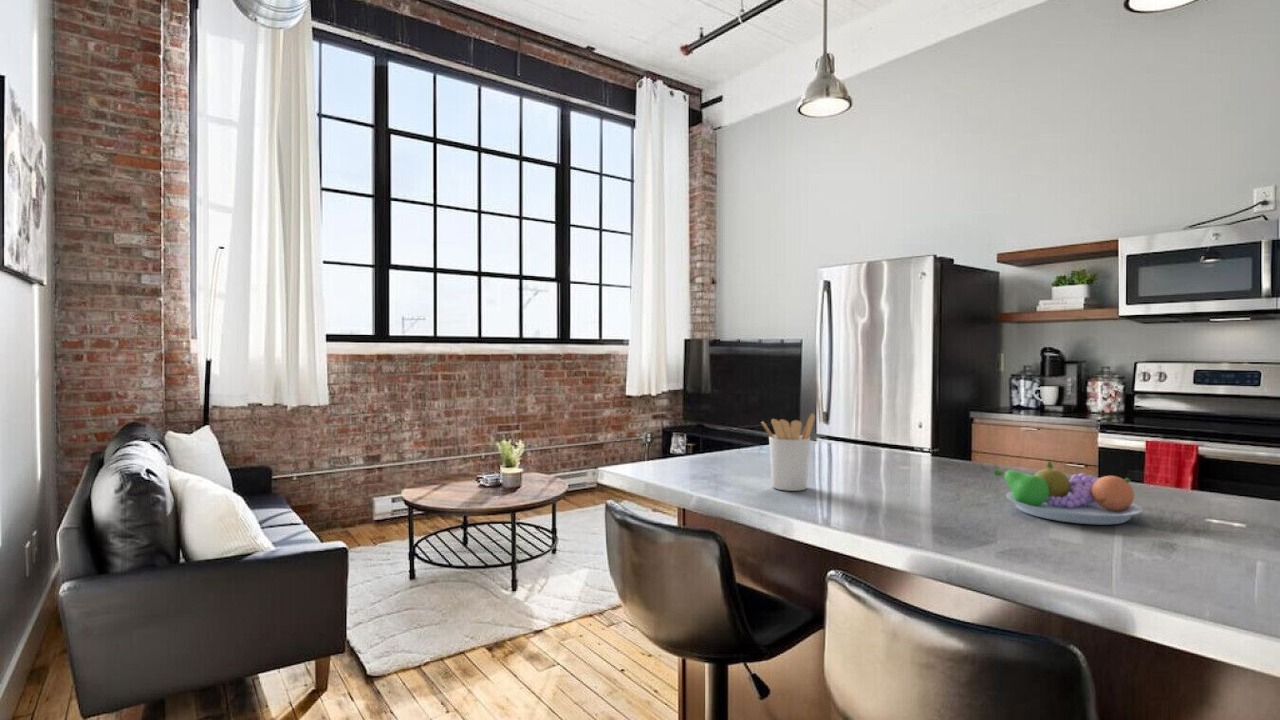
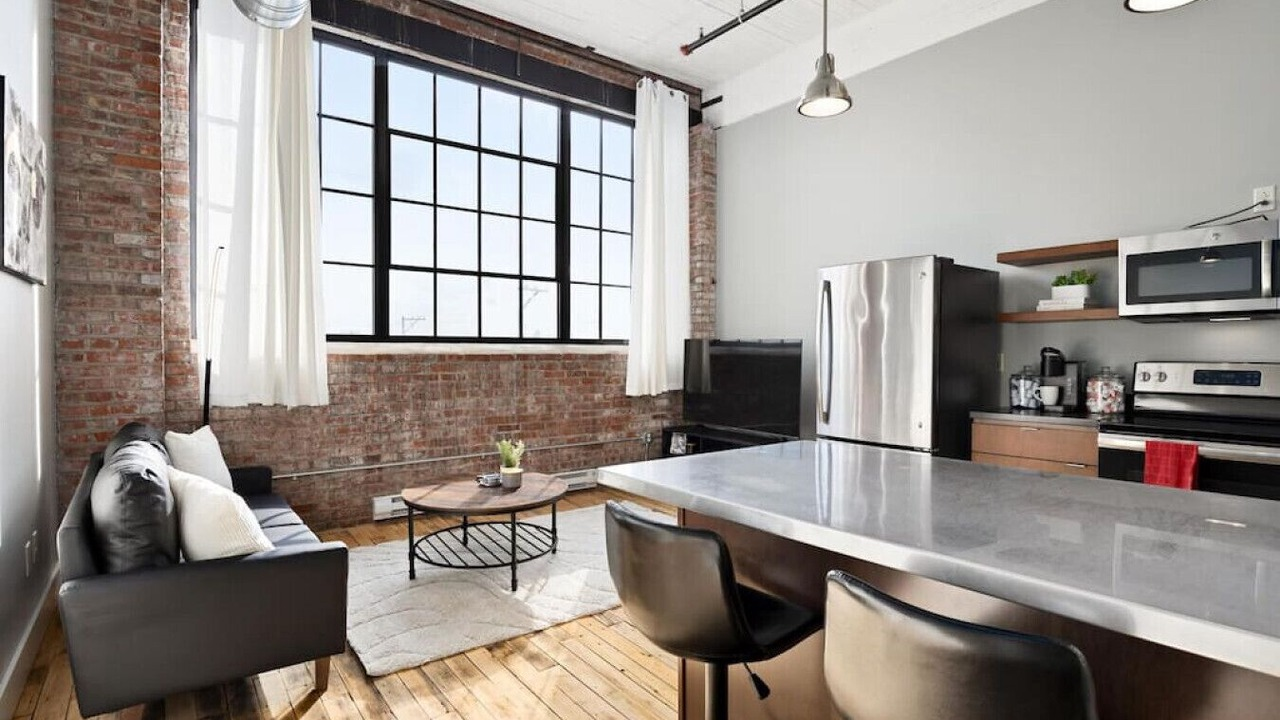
- fruit bowl (1065, 489)
- utensil holder (788, 451)
